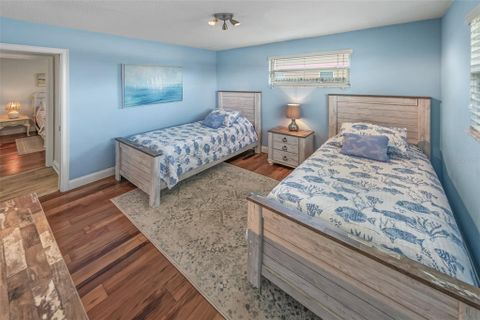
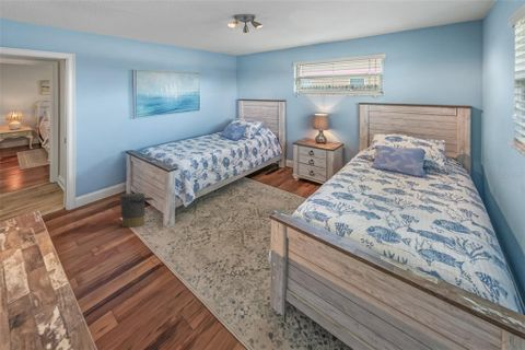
+ trash can (138, 209)
